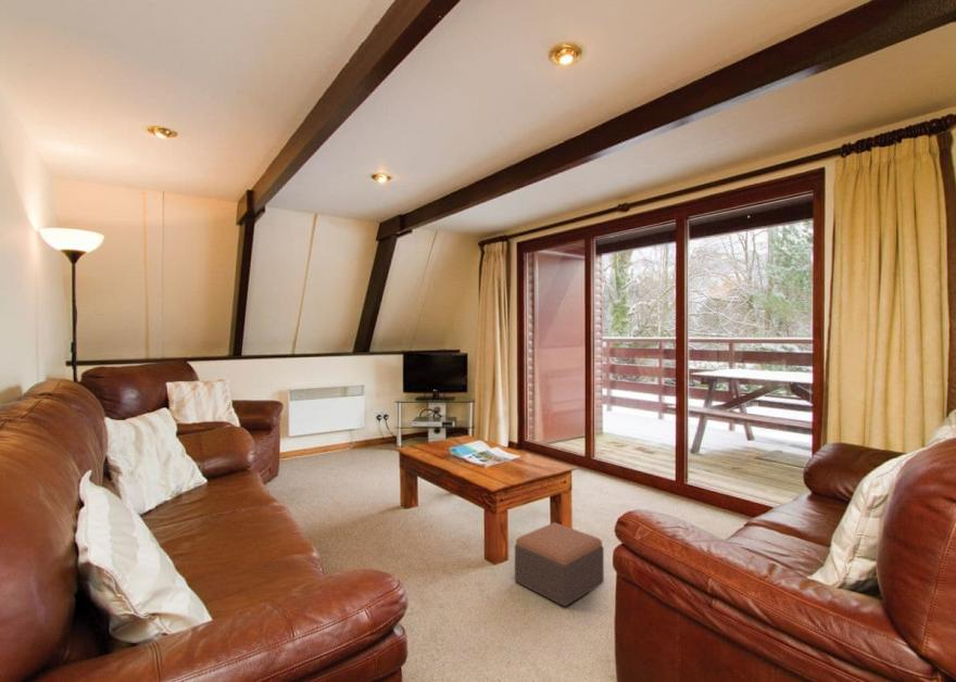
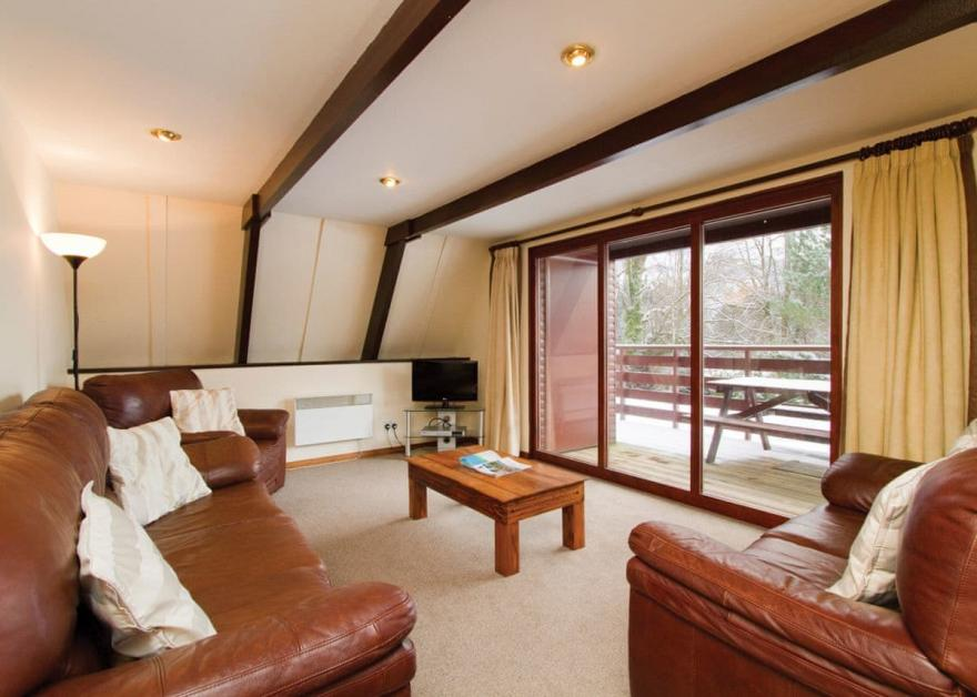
- footstool (558, 558)
